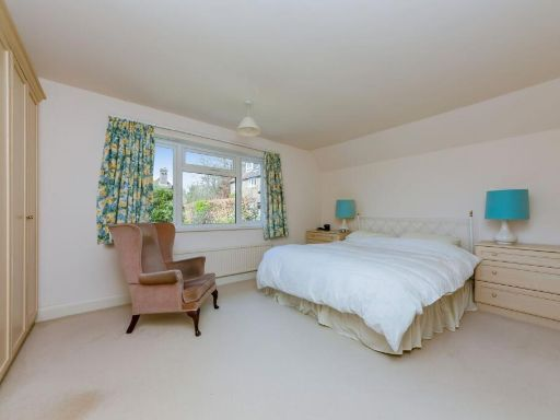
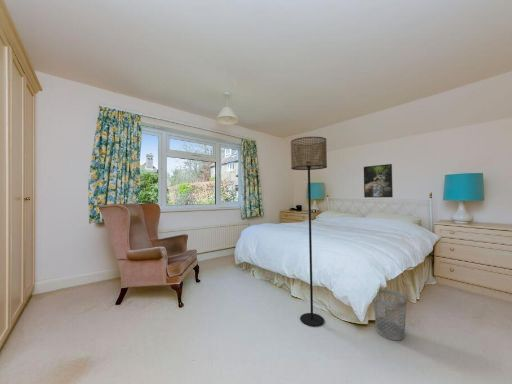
+ wastebasket (389, 314)
+ floor lamp (310, 230)
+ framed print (377, 181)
